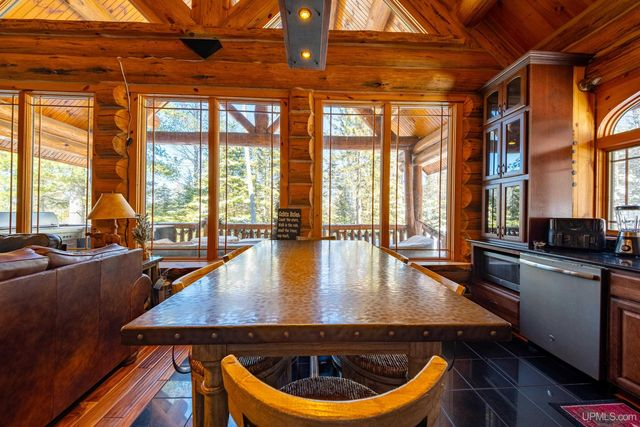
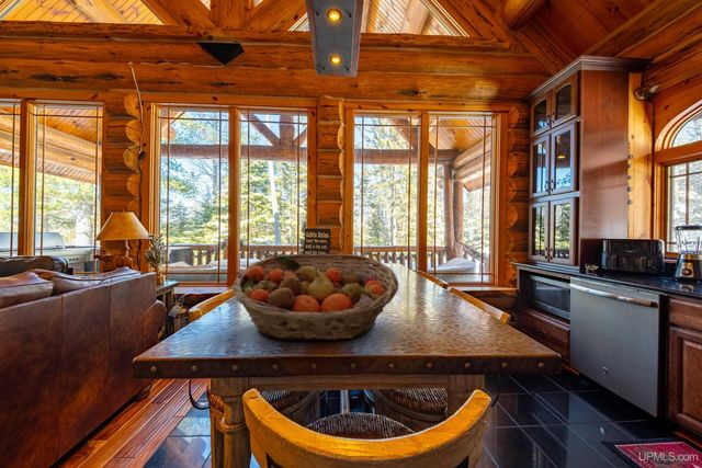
+ fruit basket (316, 290)
